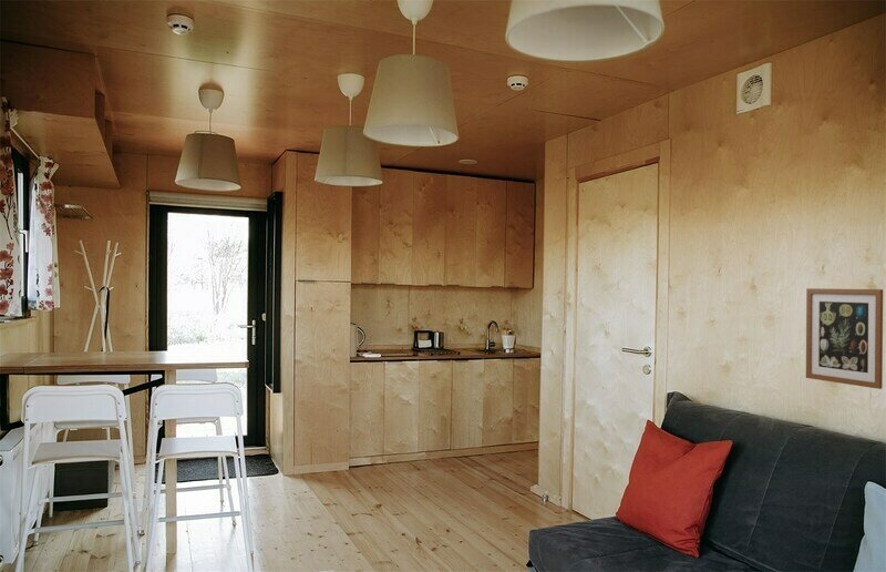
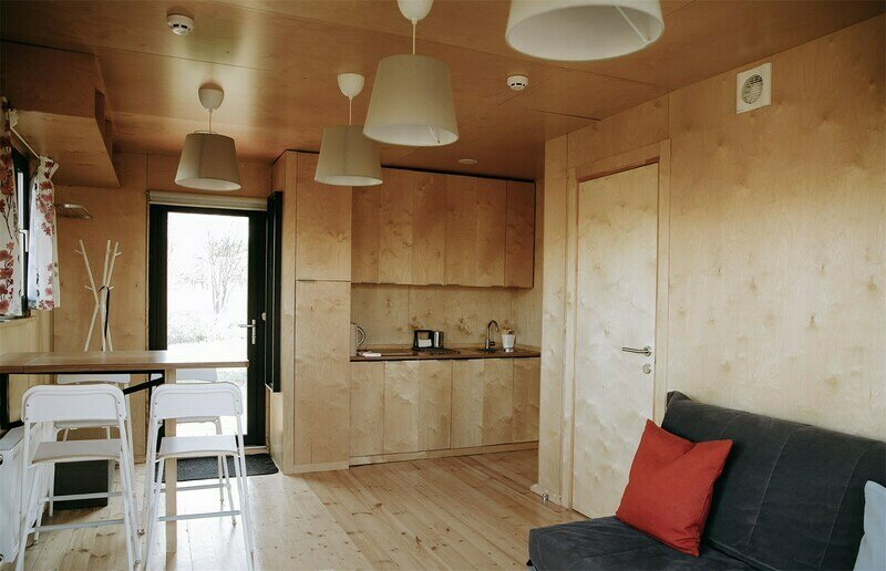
- wall art (842, 336)
